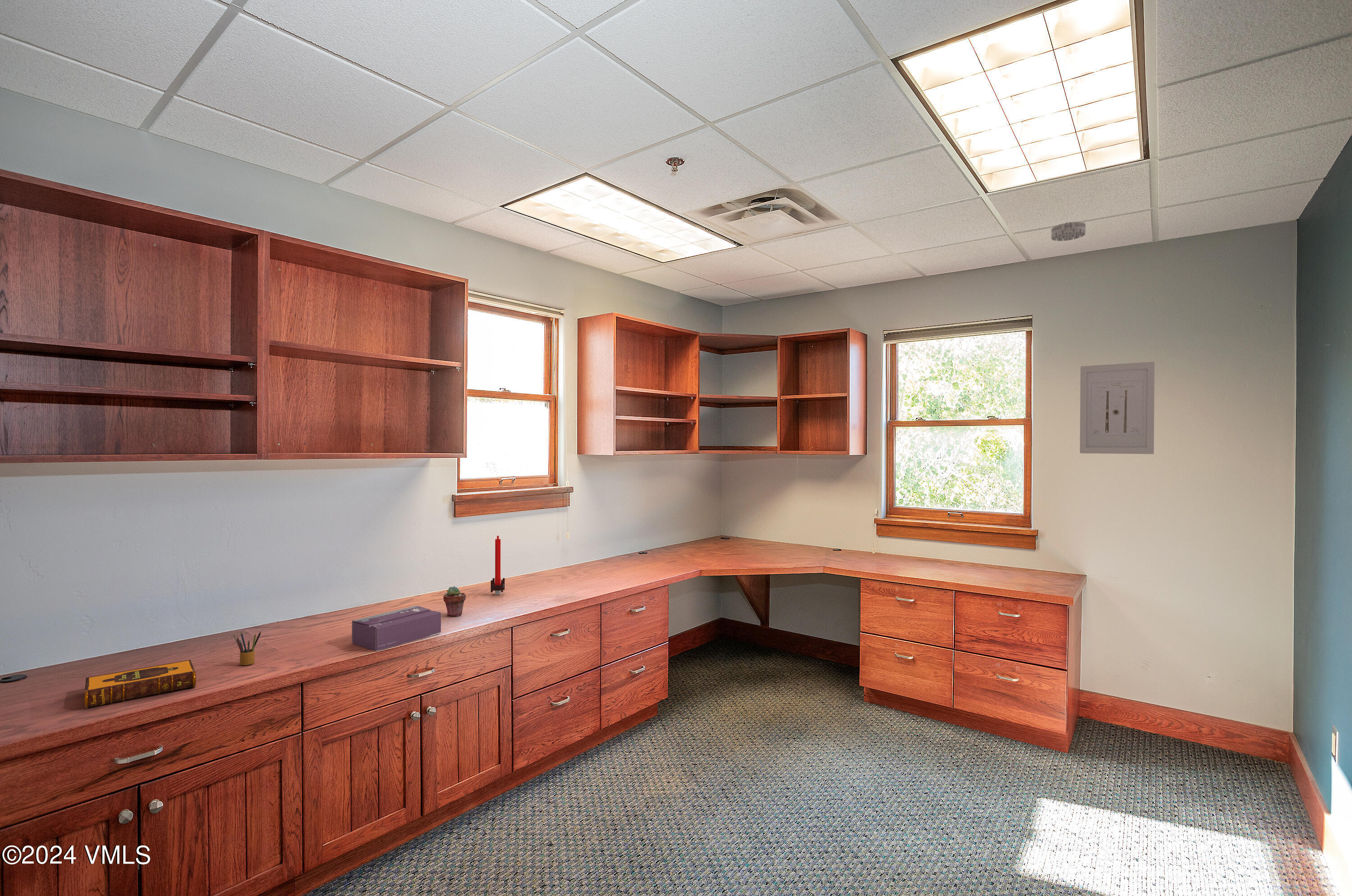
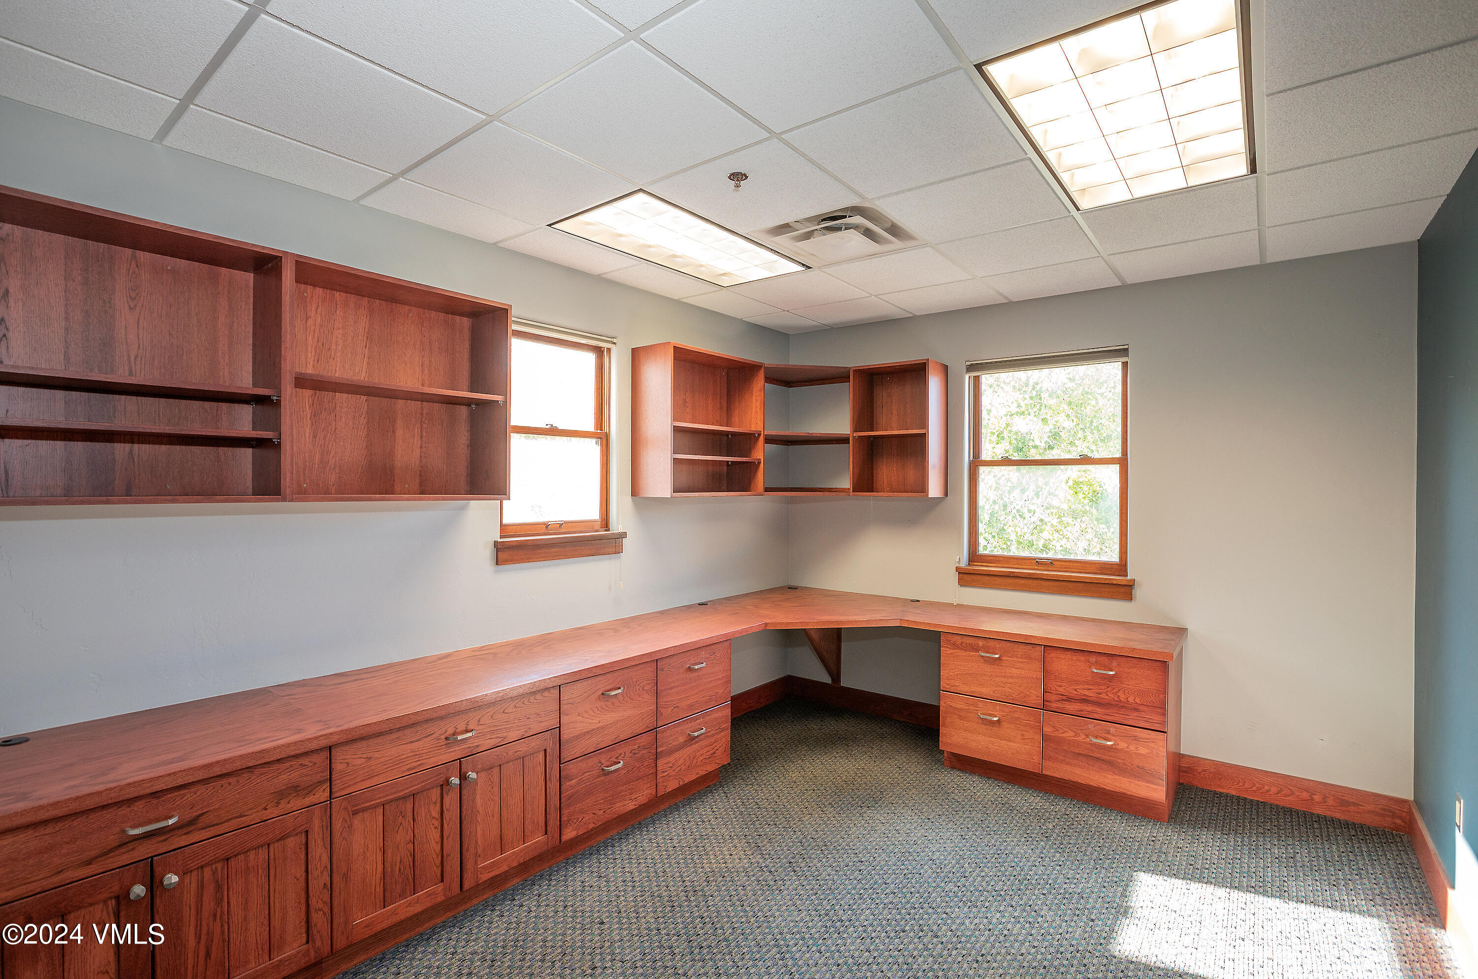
- hardback book (141, 683)
- wall art (1116, 409)
- smoke detector (1068, 231)
- potted succulent (454, 600)
- tissue box (397, 626)
- candle (498, 565)
- pencil box (248, 648)
